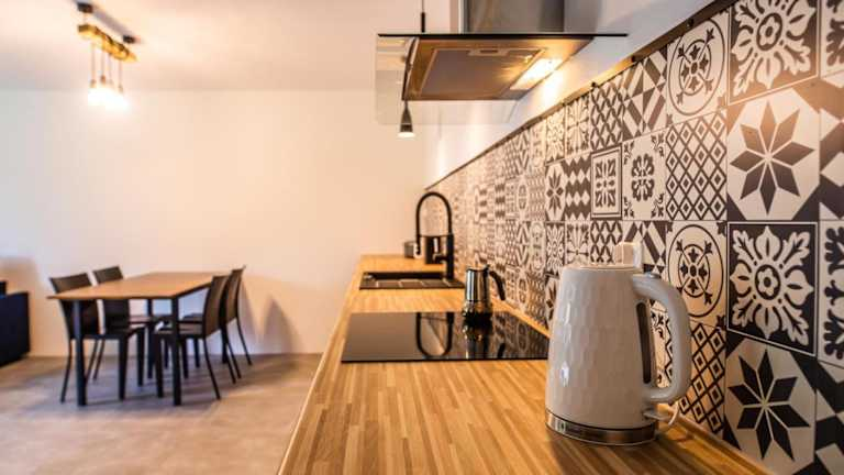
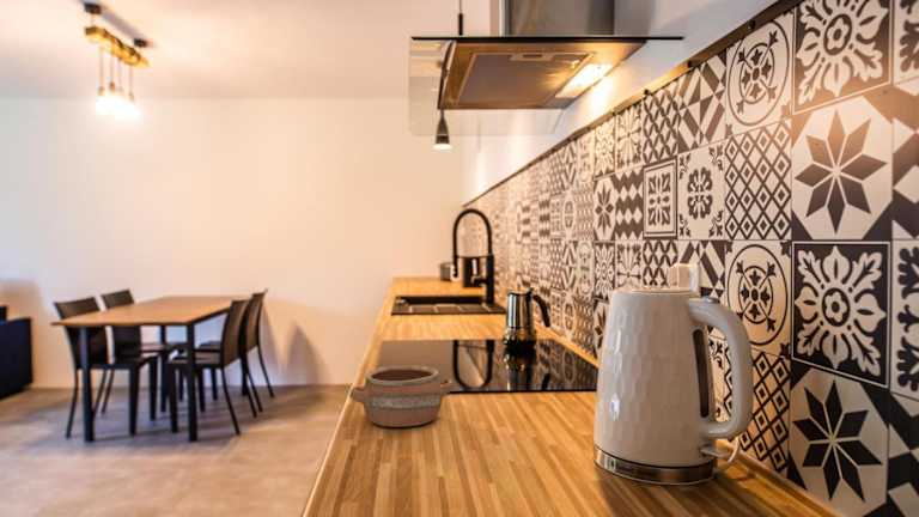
+ pottery (402, 395)
